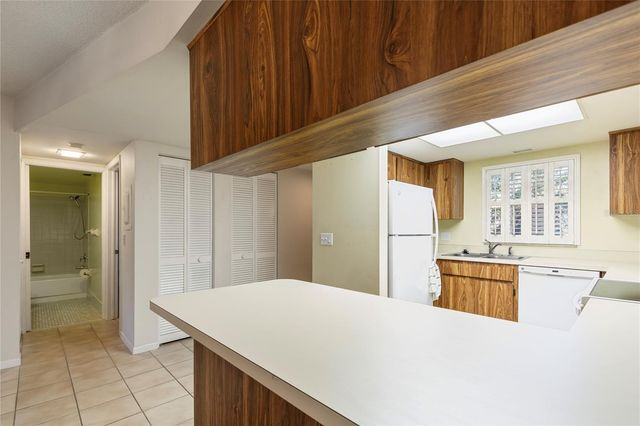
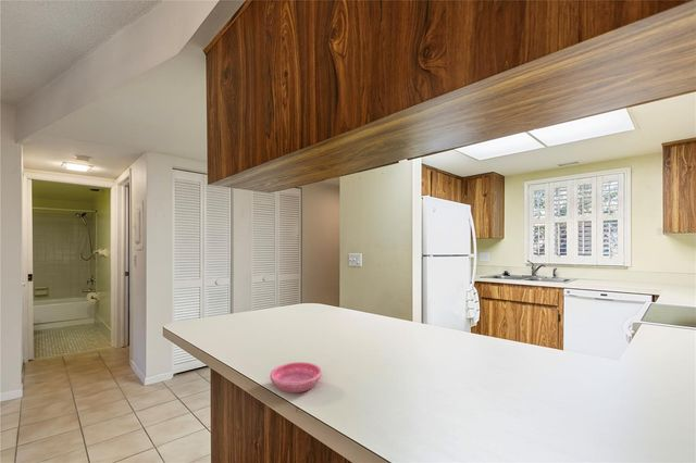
+ saucer (296, 377)
